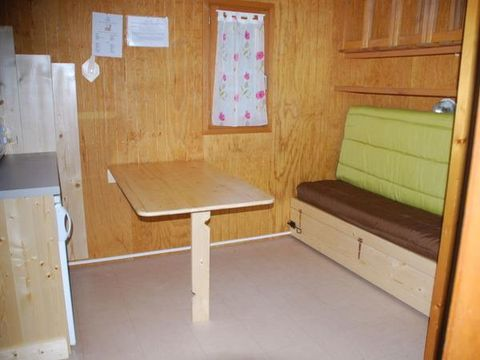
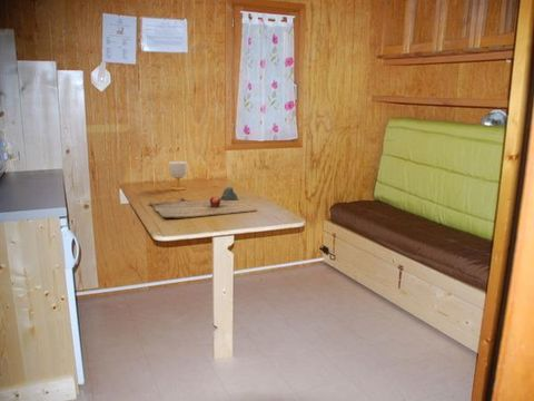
+ cup (178, 175)
+ cutting board (201, 200)
